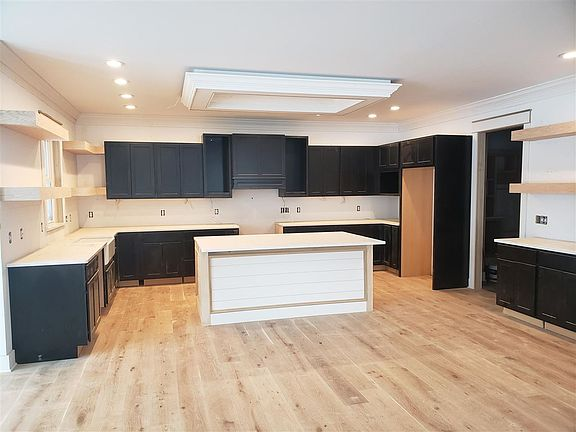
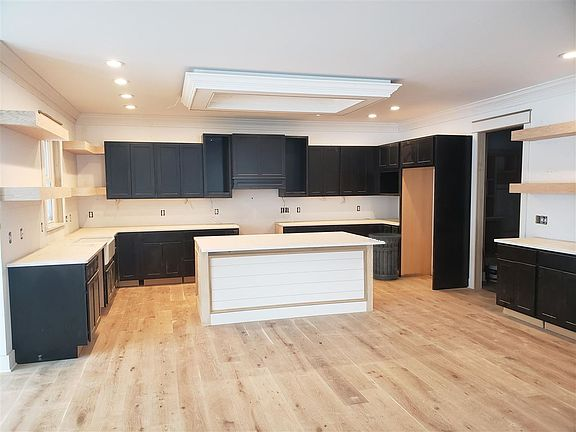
+ trash can (384, 256)
